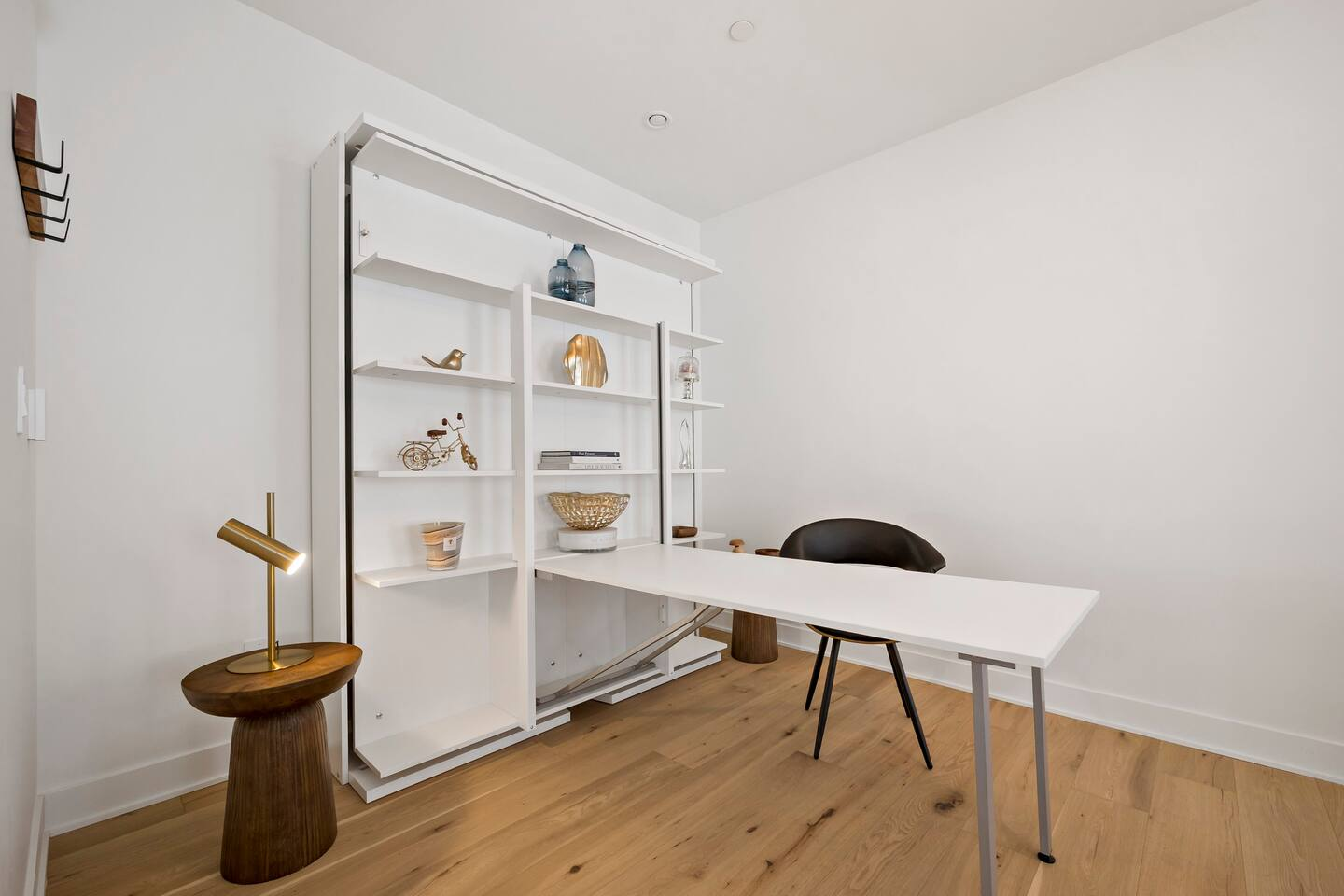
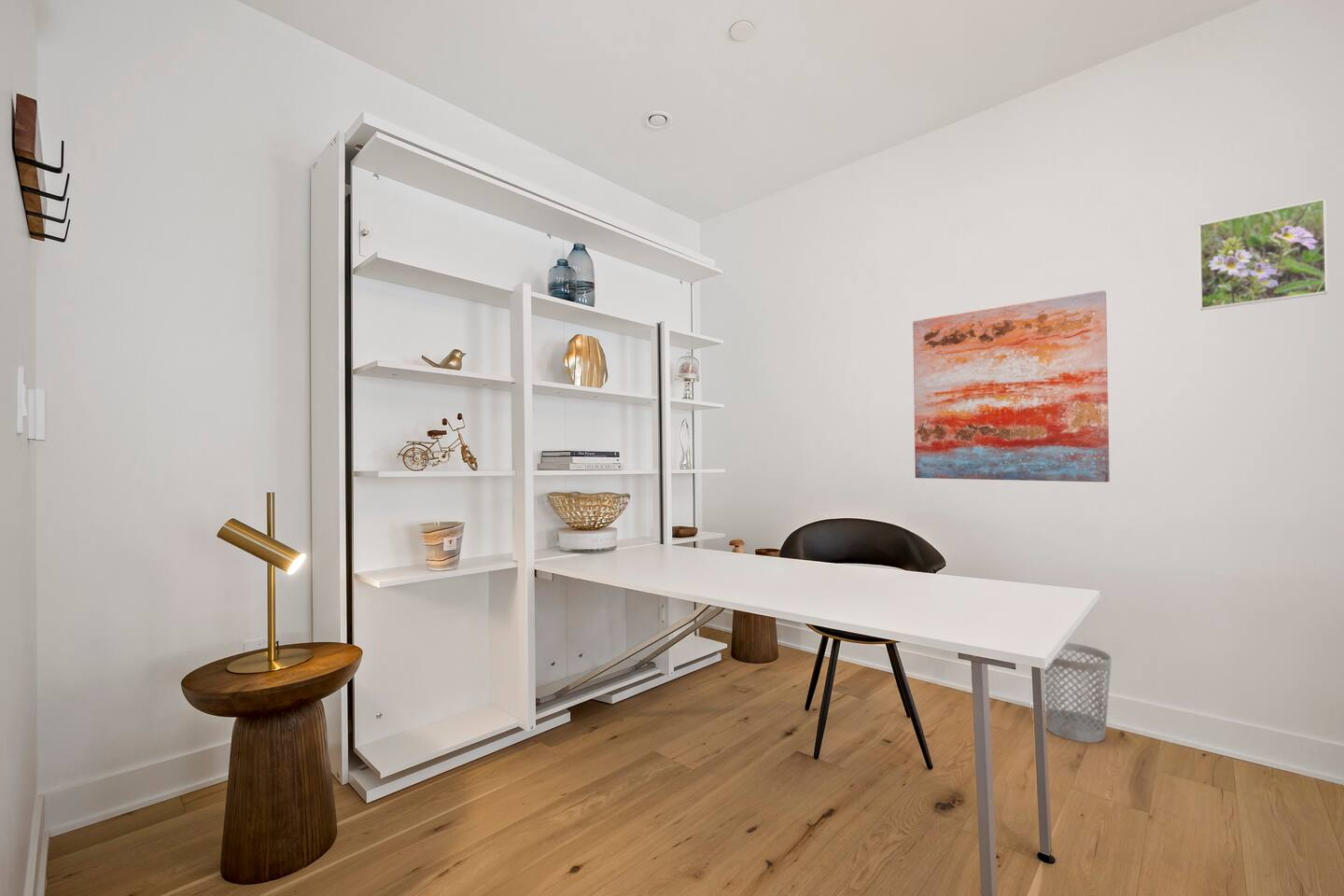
+ wall art (1001, 393)
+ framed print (1259, 257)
+ wastebasket (1072, 691)
